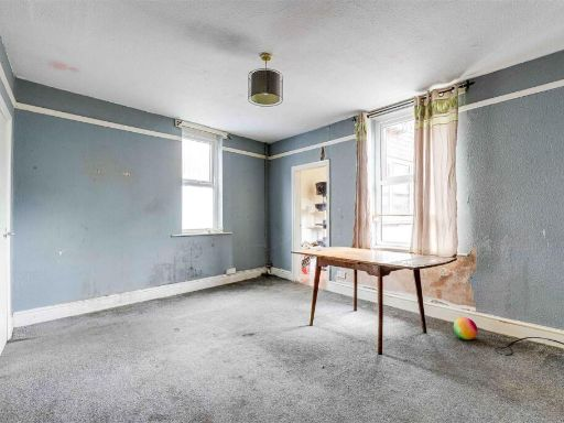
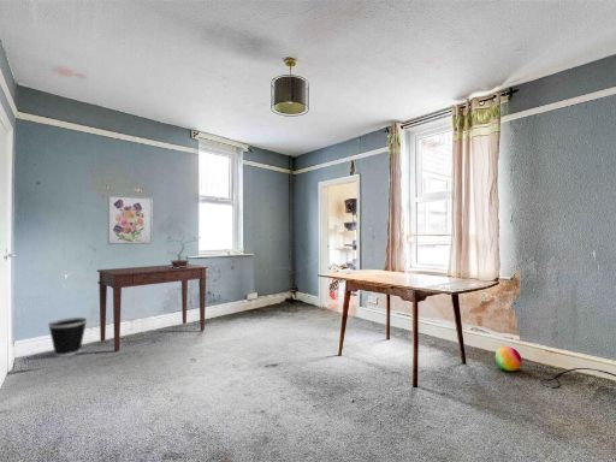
+ wall art (130, 220)
+ desk (155, 283)
+ wastebasket (67, 337)
+ potted plant (183, 247)
